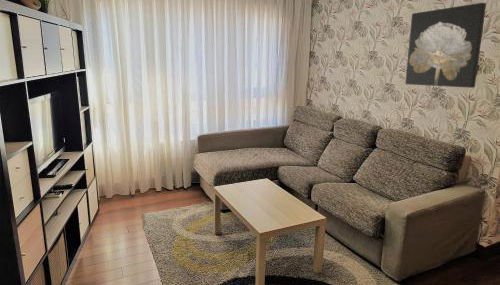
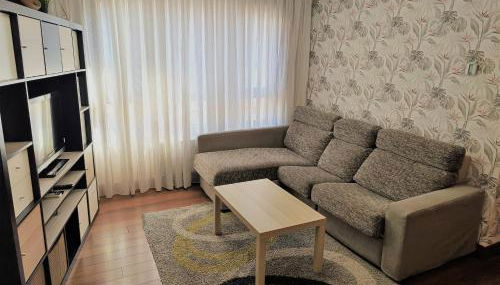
- wall art (441, 48)
